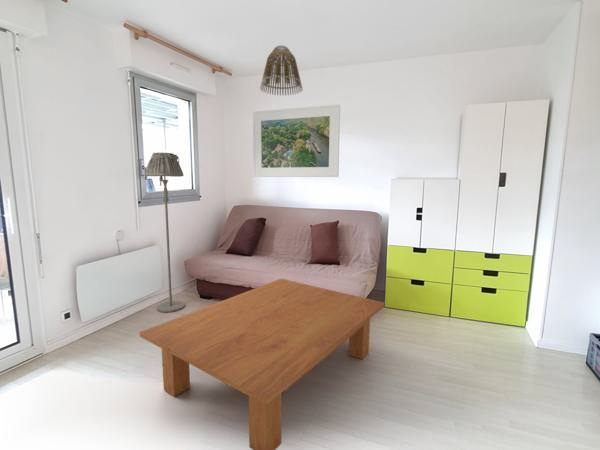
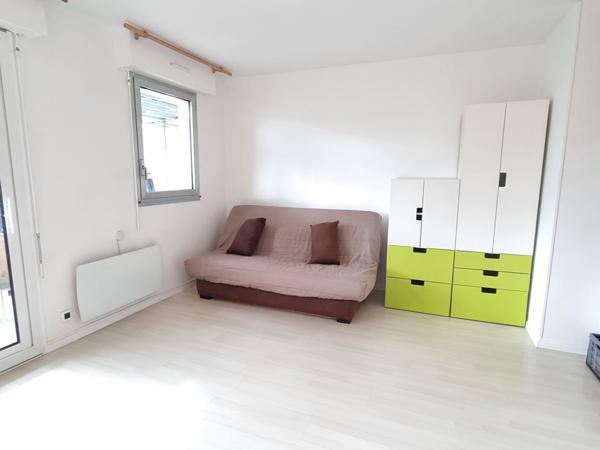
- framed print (294, 143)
- lamp shade (280, 69)
- coffee table (276, 343)
- floor lamp (167, 232)
